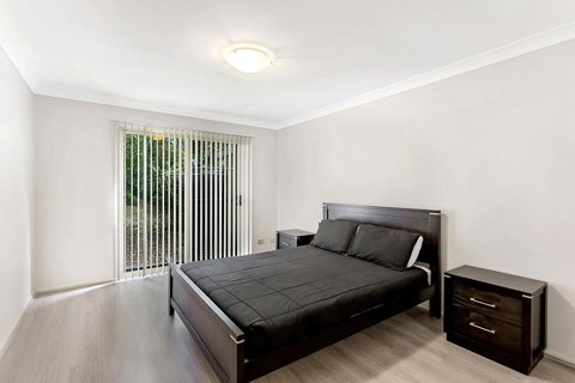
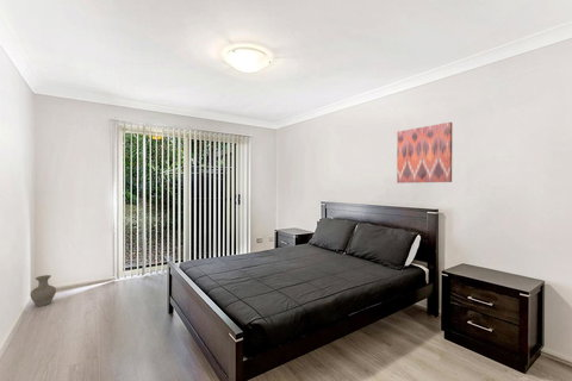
+ vase (43, 289)
+ wall art (422, 155)
